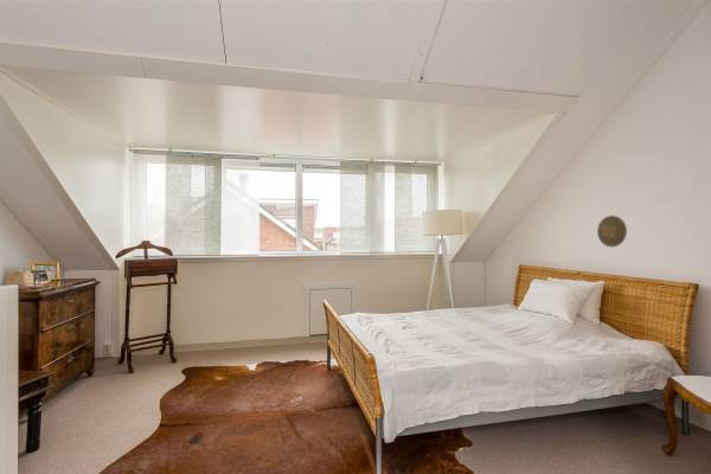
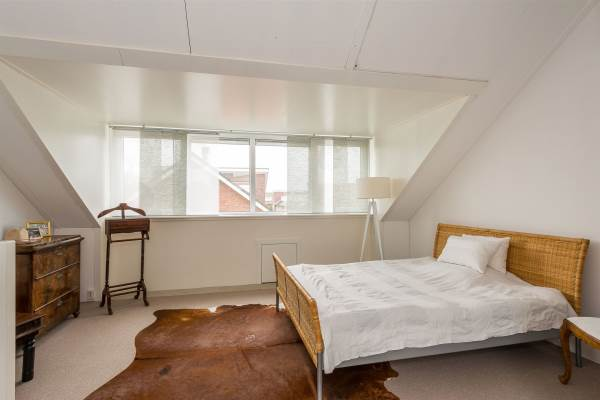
- decorative plate (610, 231)
